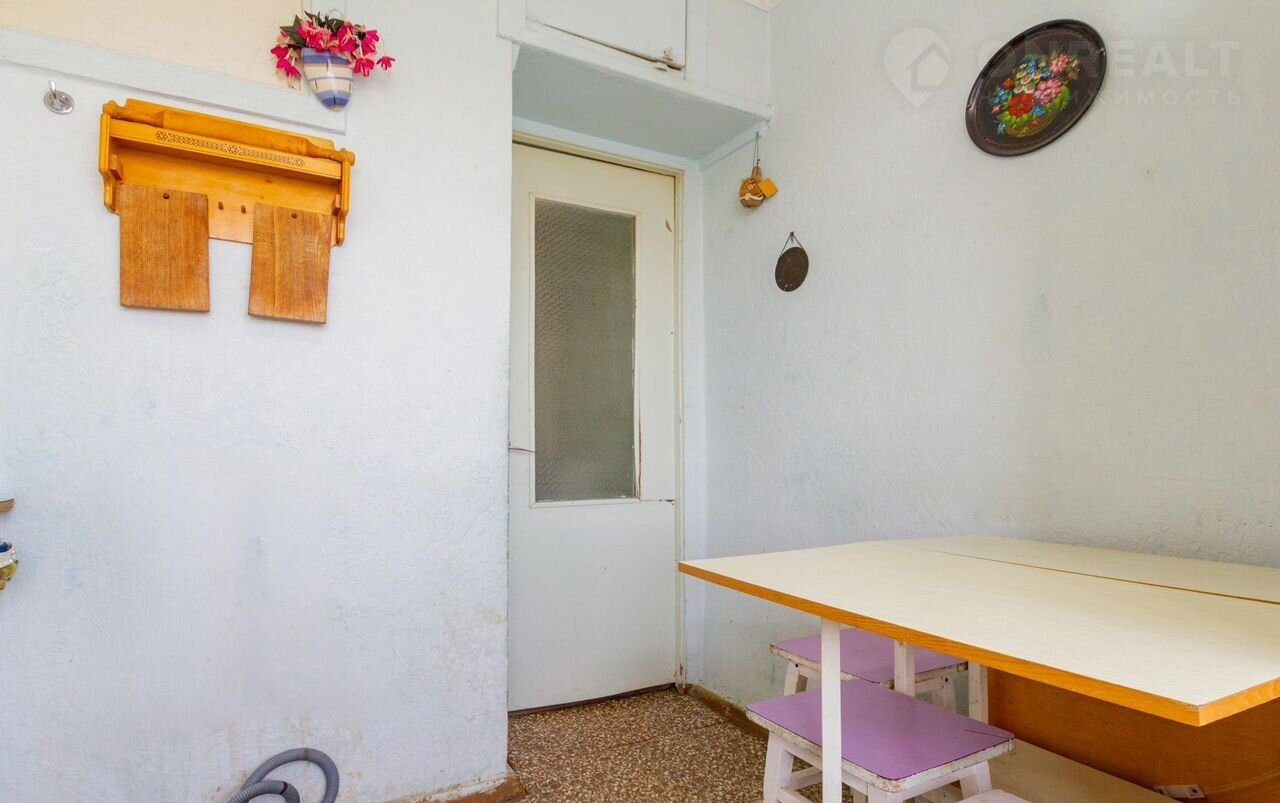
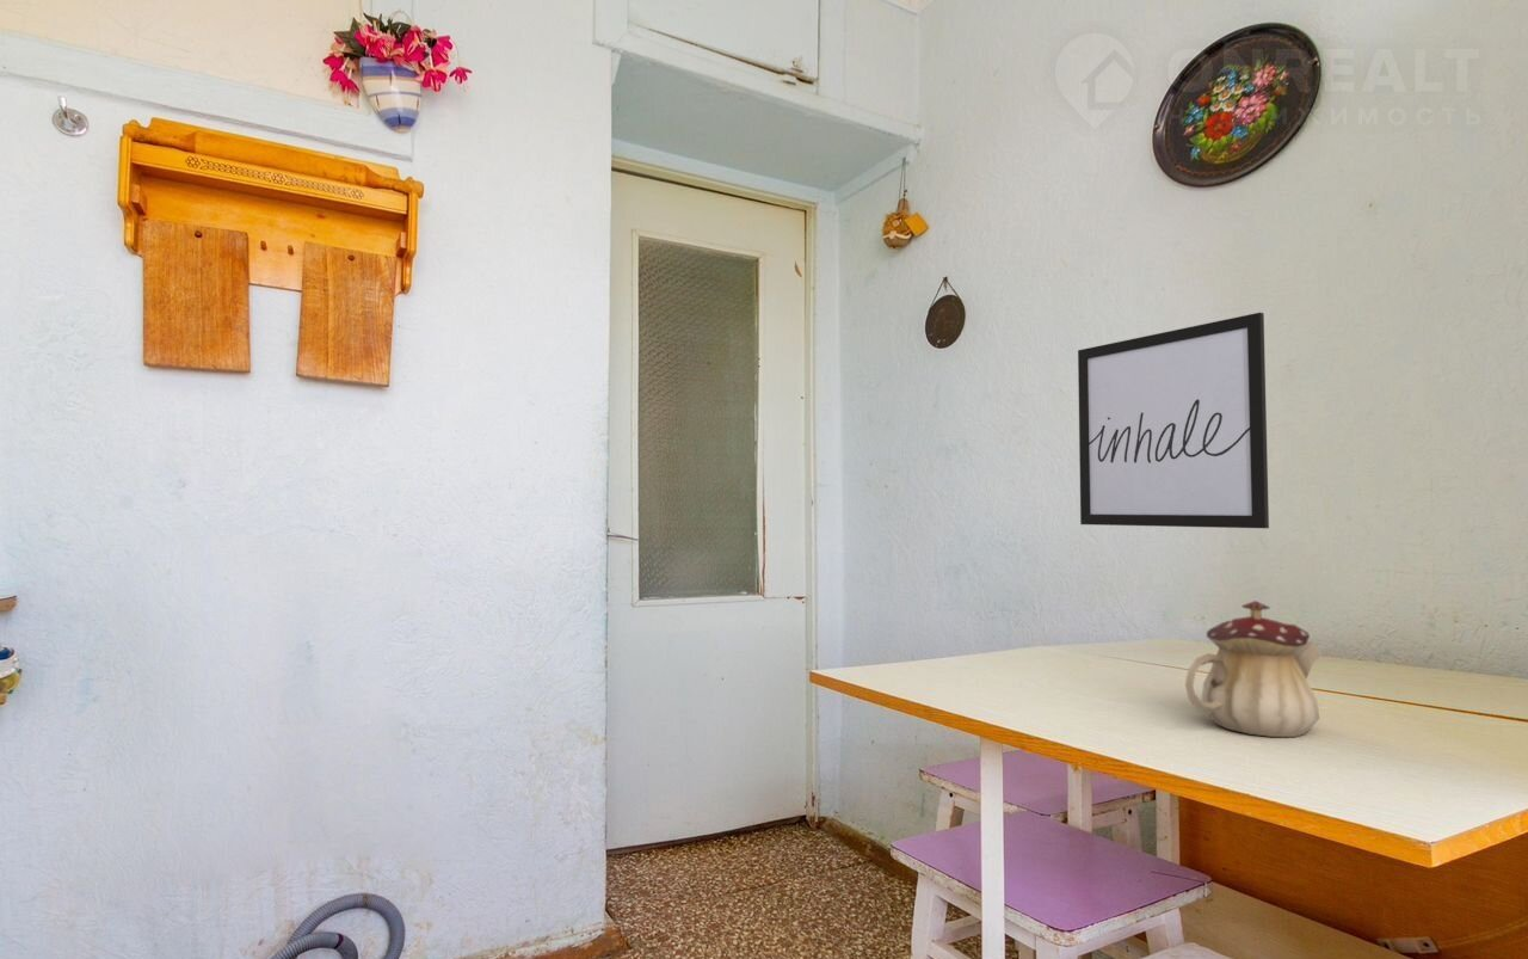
+ wall art (1163, 429)
+ teapot (1251, 663)
